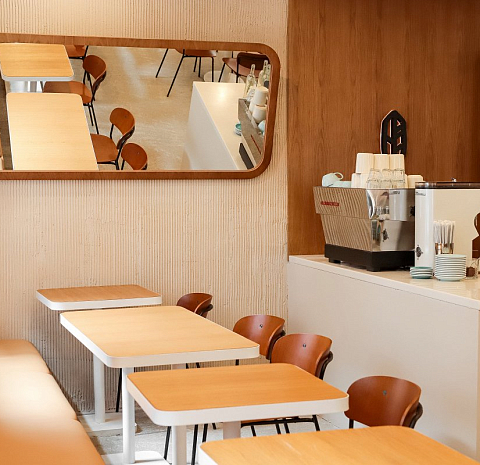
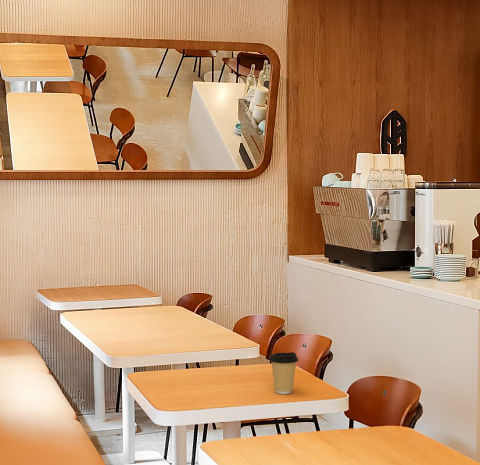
+ coffee cup (283, 372)
